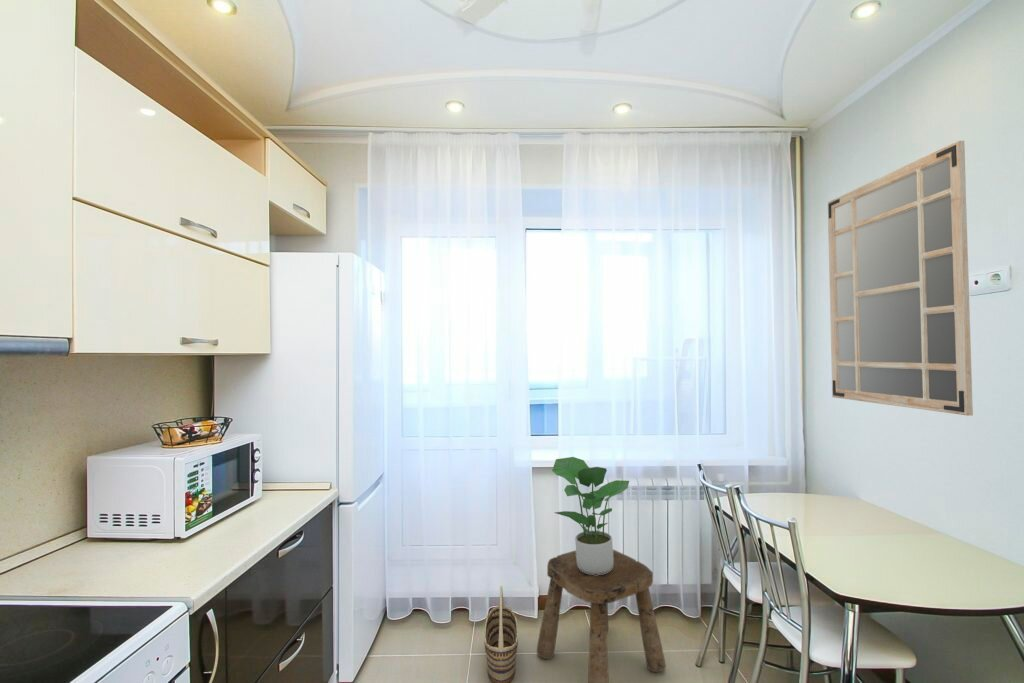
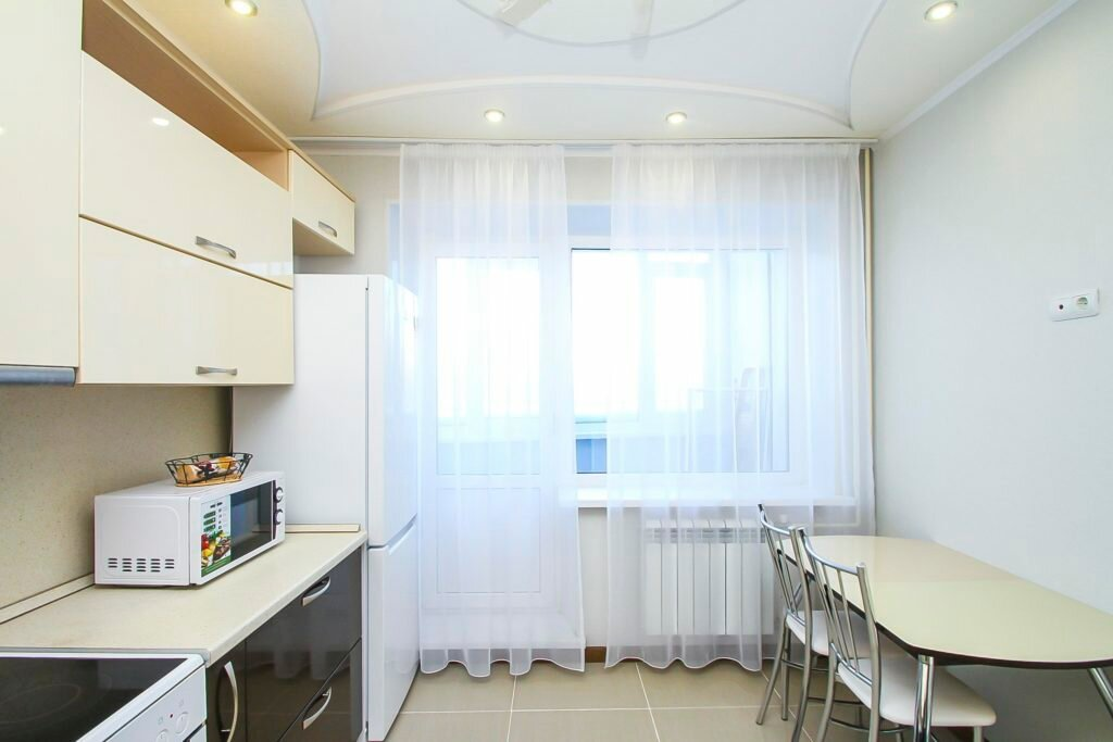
- stool (598, 613)
- mirror (887, 290)
- potted plant (596, 513)
- basket (501, 626)
